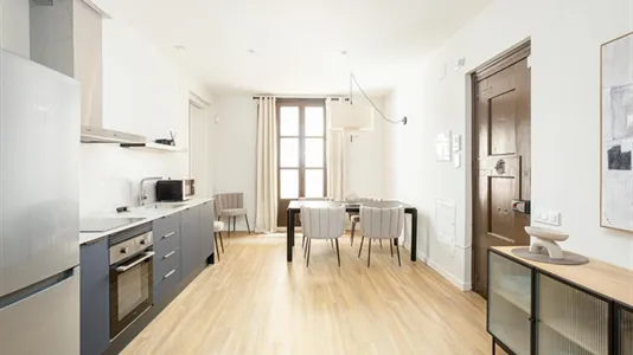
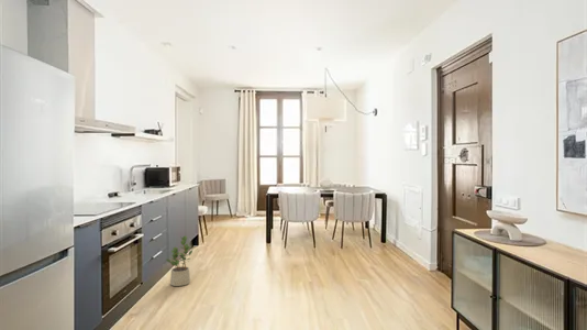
+ potted plant (177, 260)
